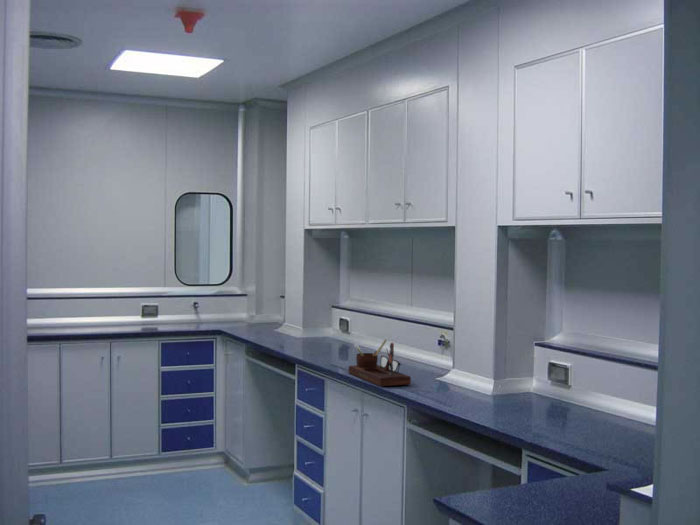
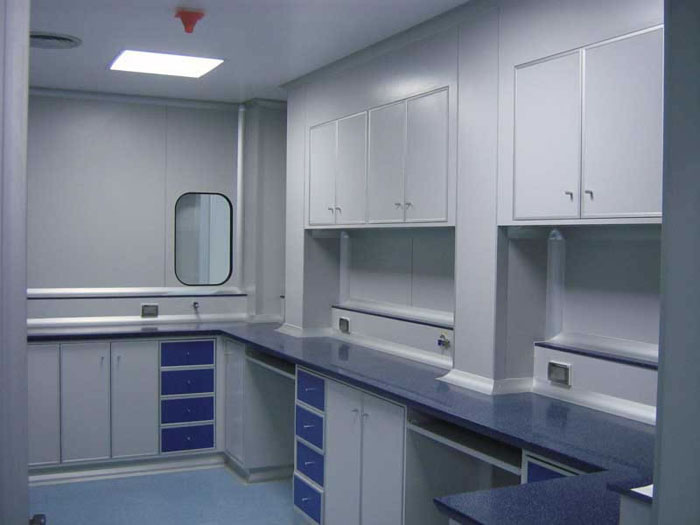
- desk organizer (377, 358)
